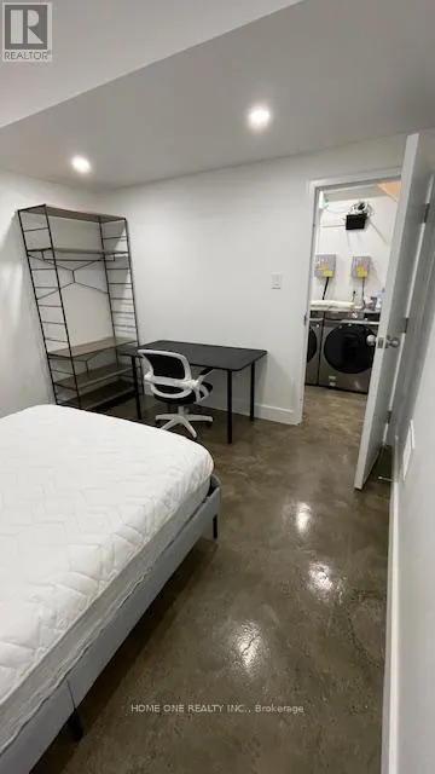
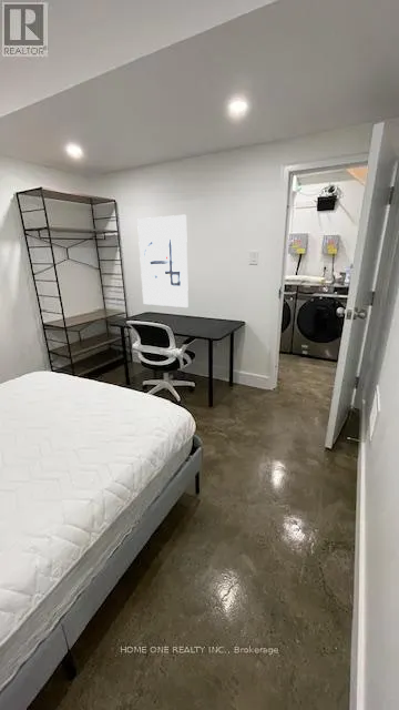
+ wall art (163, 263)
